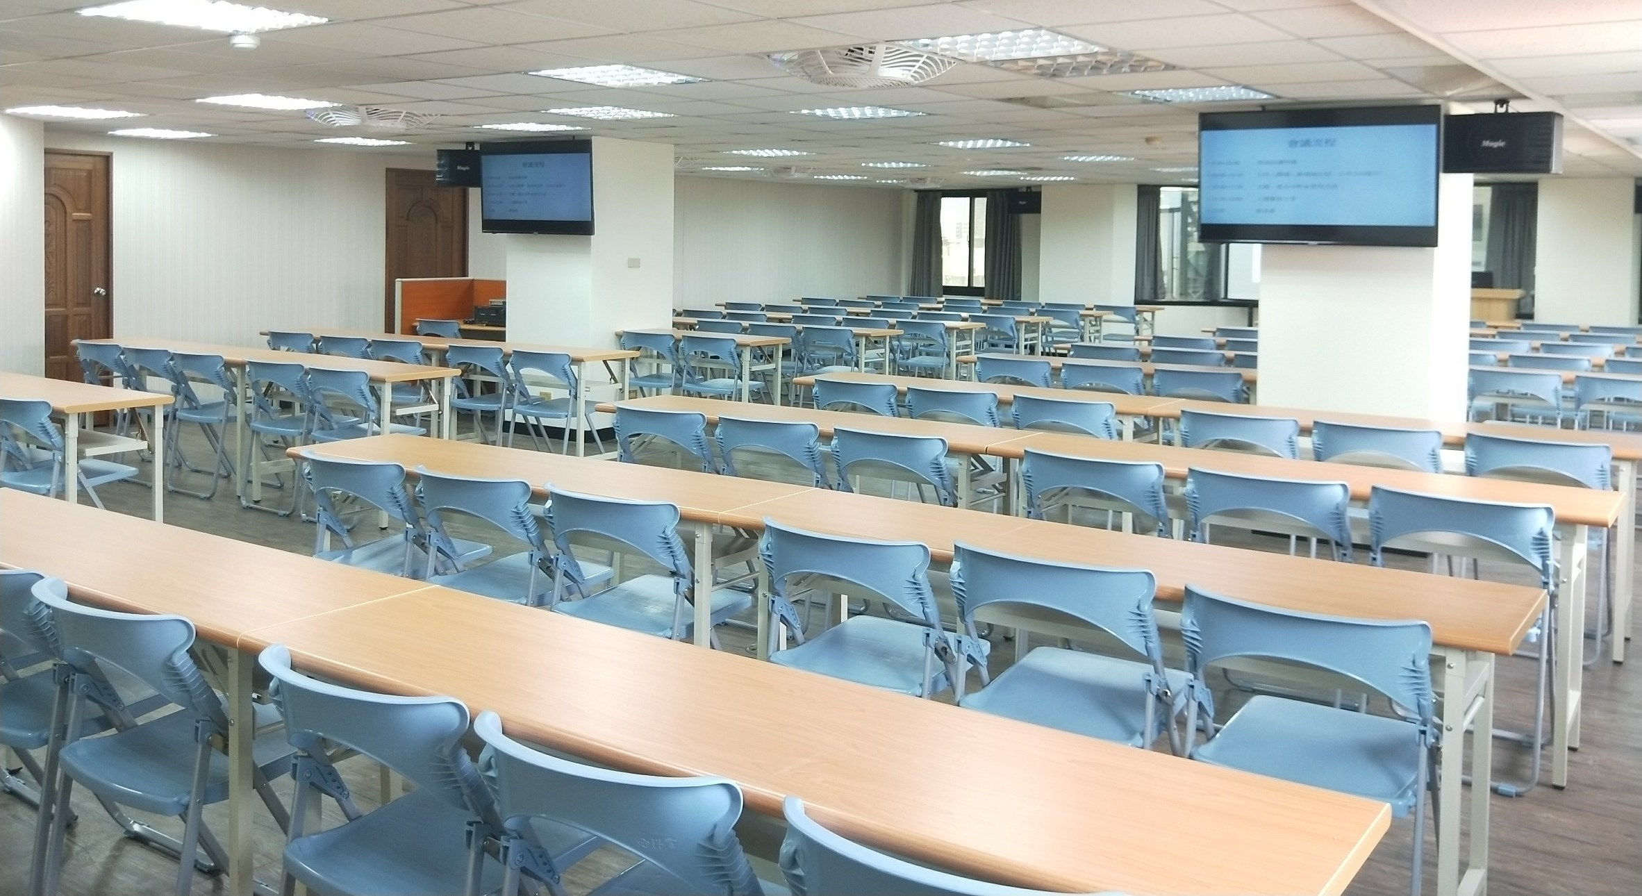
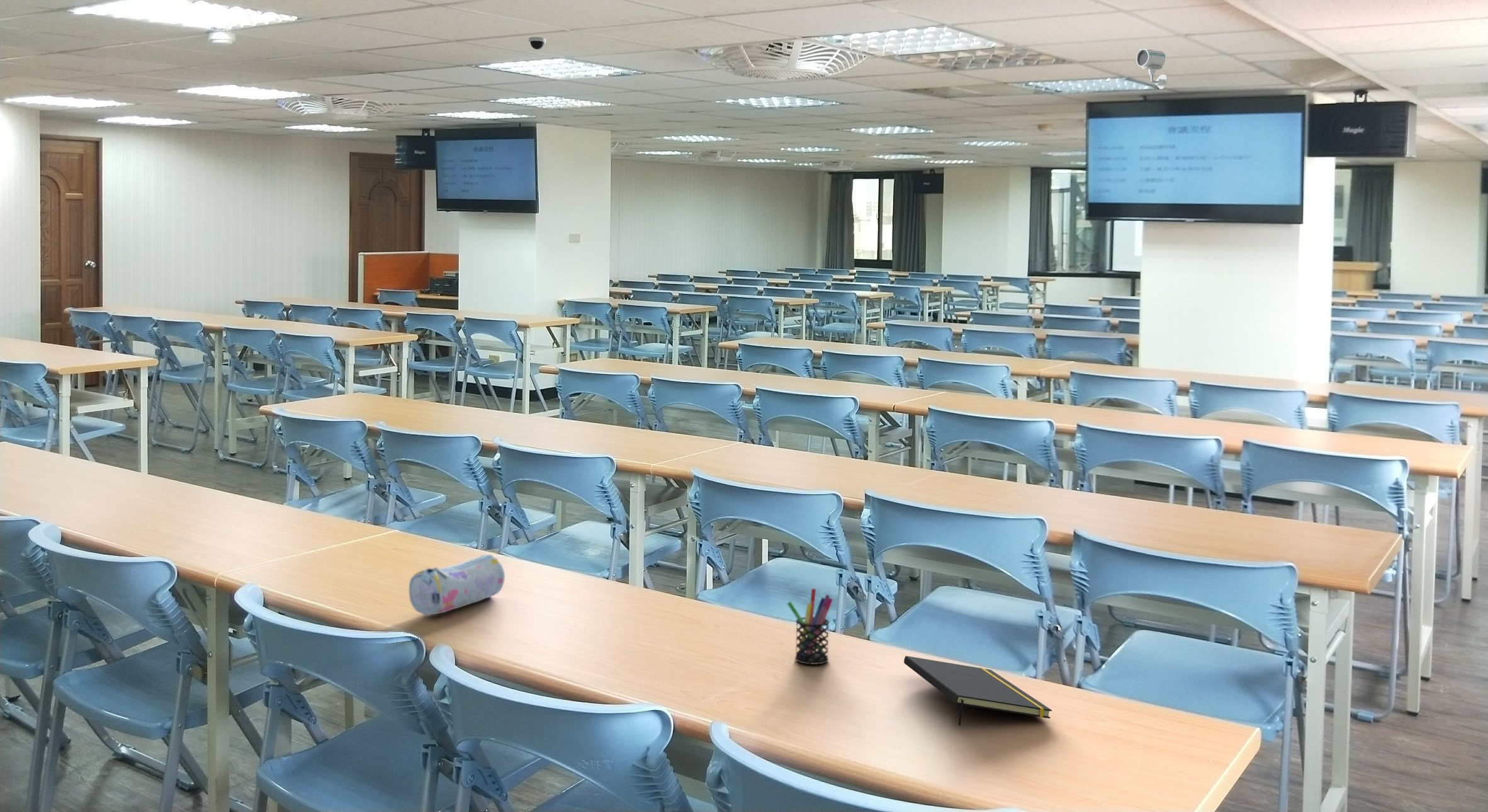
+ dome security camera (537, 44)
+ pencil case (457, 583)
+ security camera (1152, 69)
+ notepad (974, 685)
+ pen holder (808, 625)
